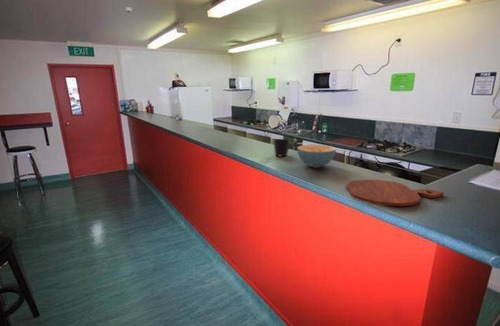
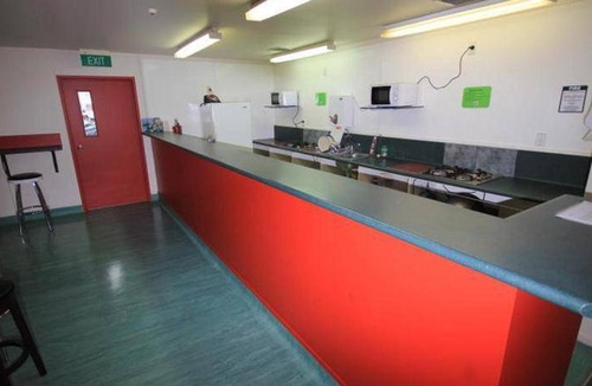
- cutting board (394, 191)
- cereal bowl (315, 157)
- cup (282, 147)
